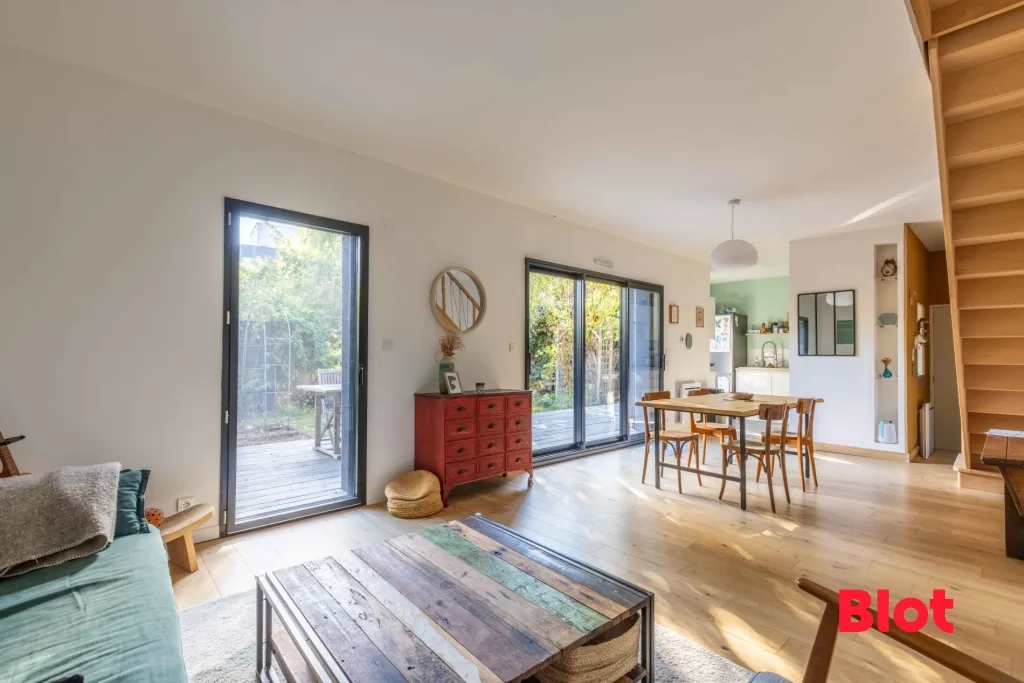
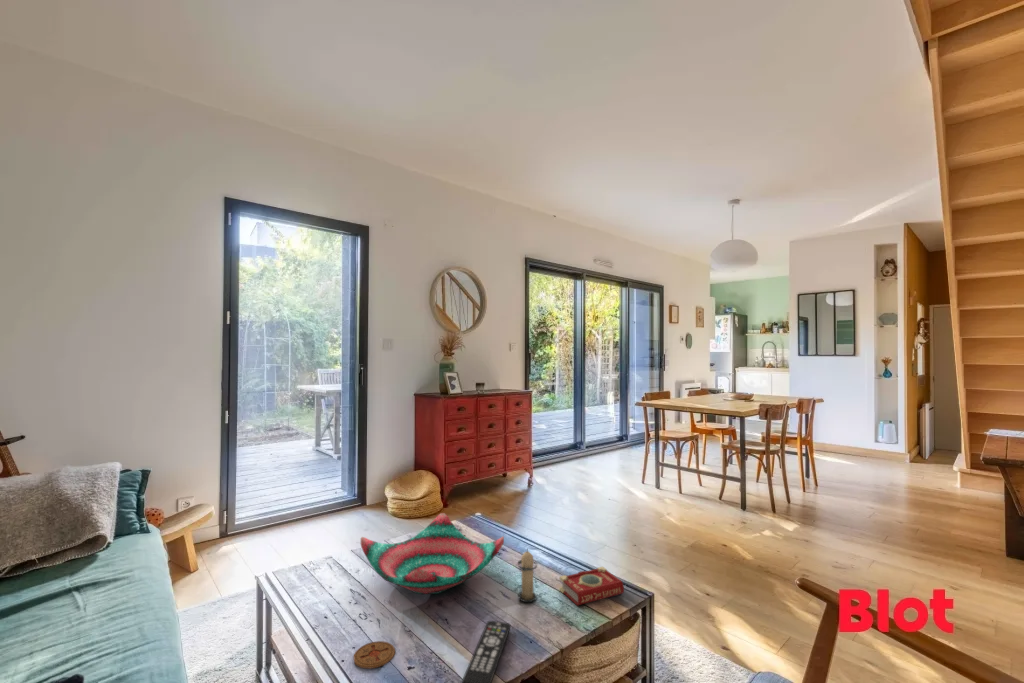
+ candle (527, 573)
+ decorative bowl (432, 558)
+ book (593, 583)
+ coaster (374, 654)
+ remote control (488, 653)
